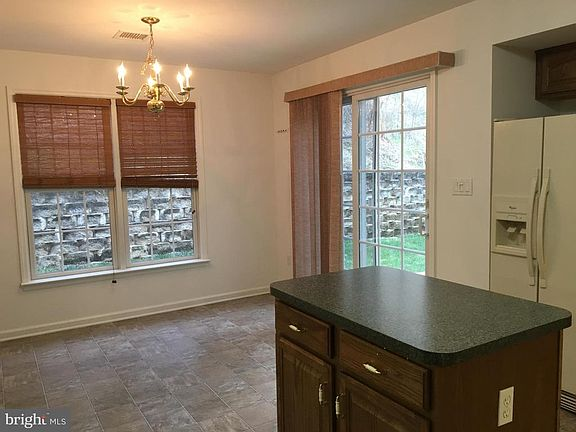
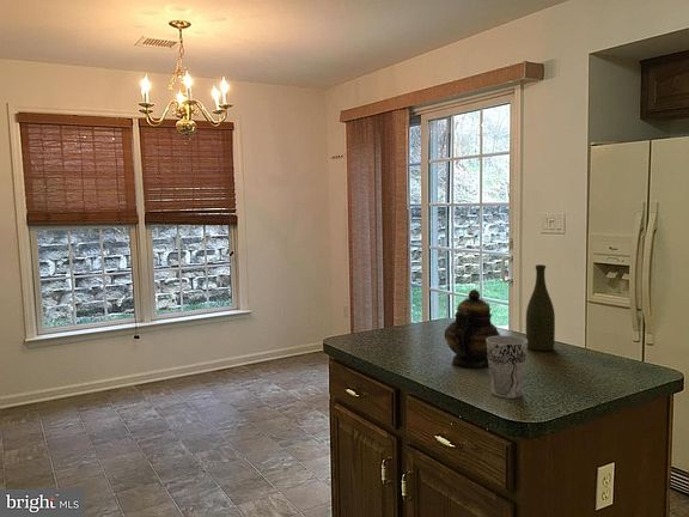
+ bottle (539, 306)
+ teapot (471, 327)
+ cup (506, 366)
